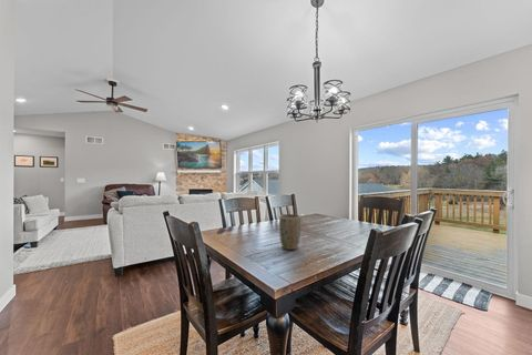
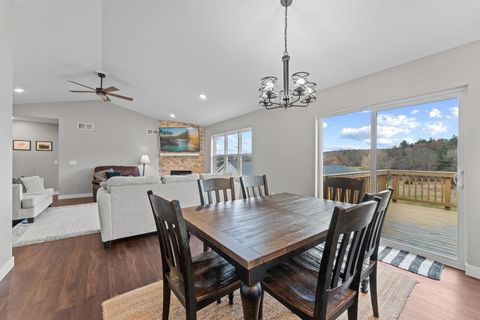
- plant pot (289, 231)
